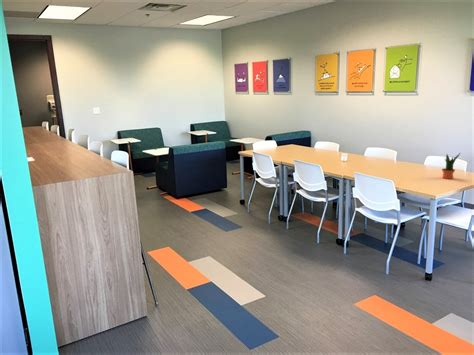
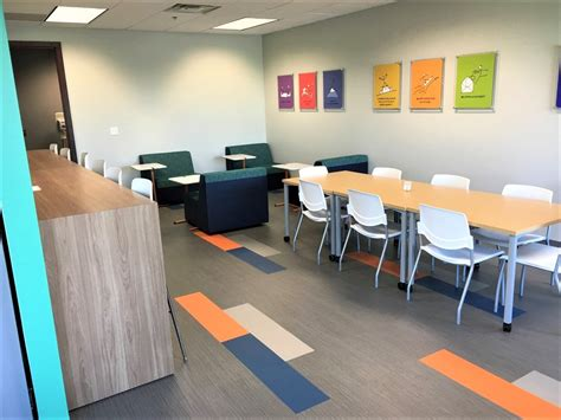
- potted plant (451, 164)
